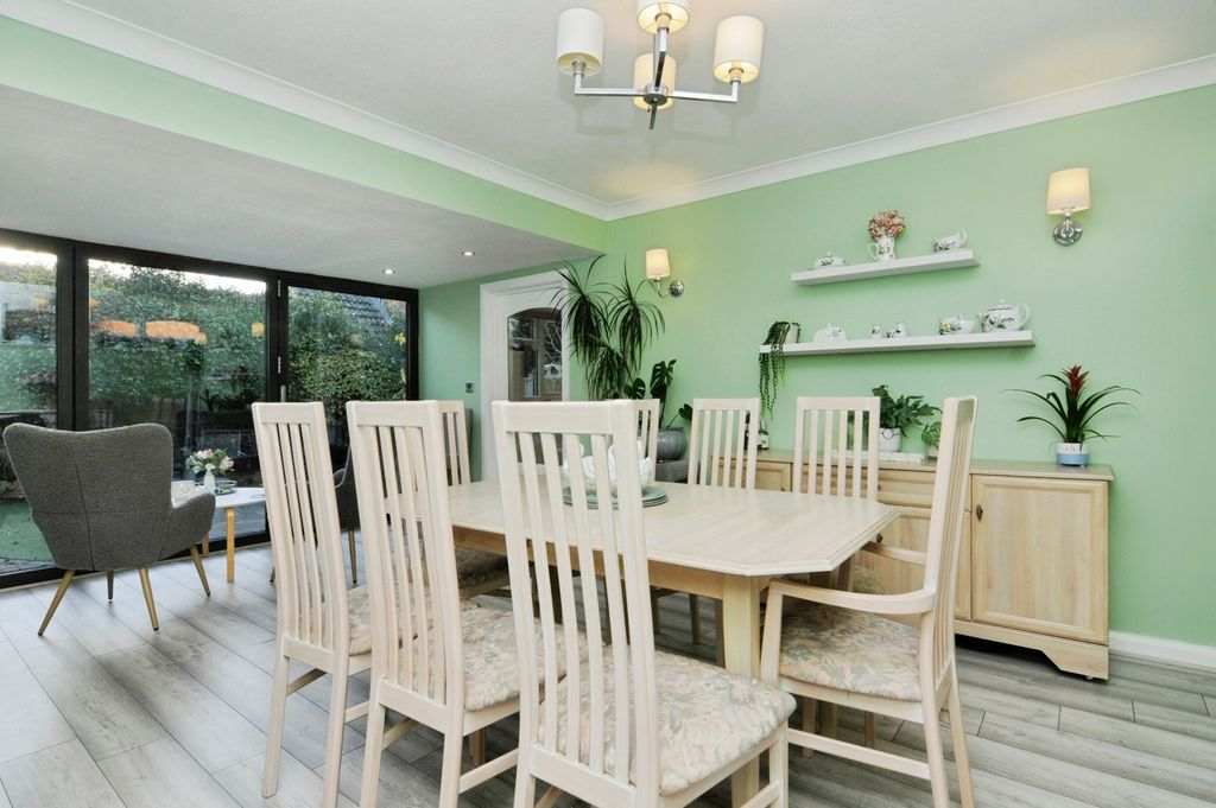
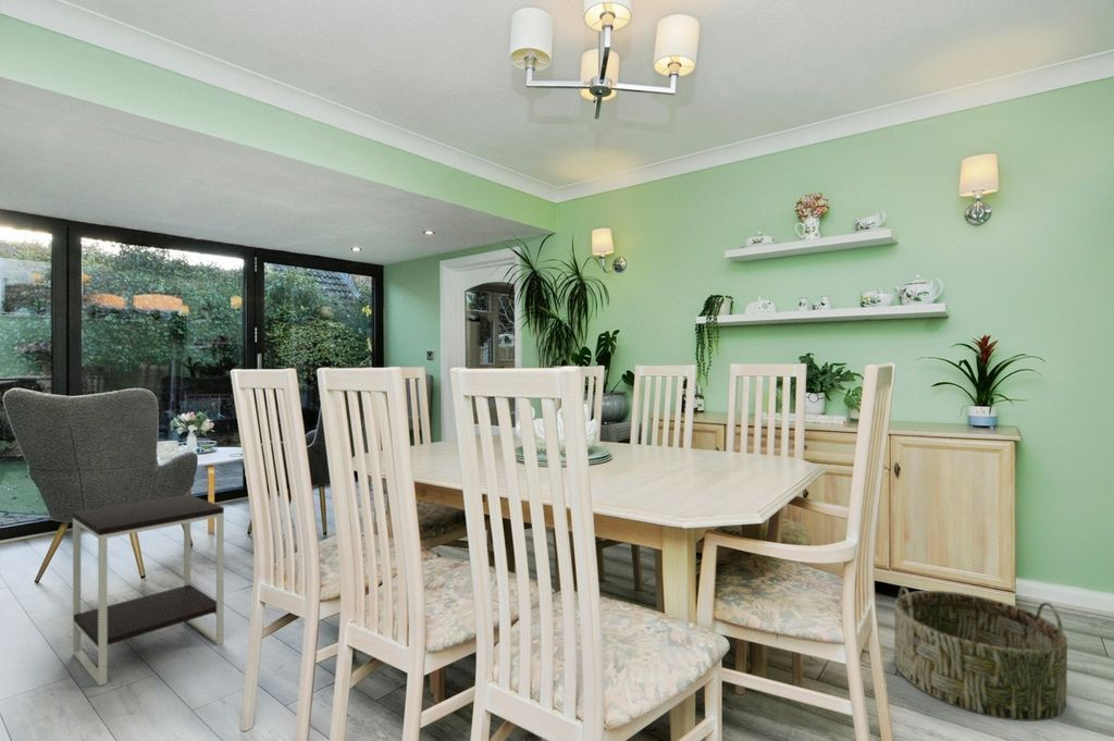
+ basket (975, 638)
+ side table (151, 594)
